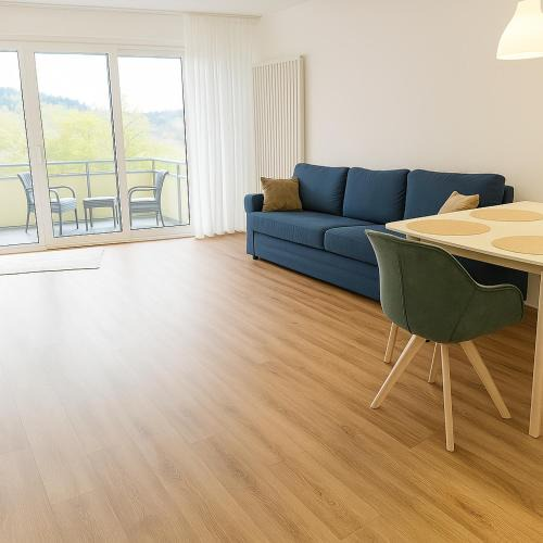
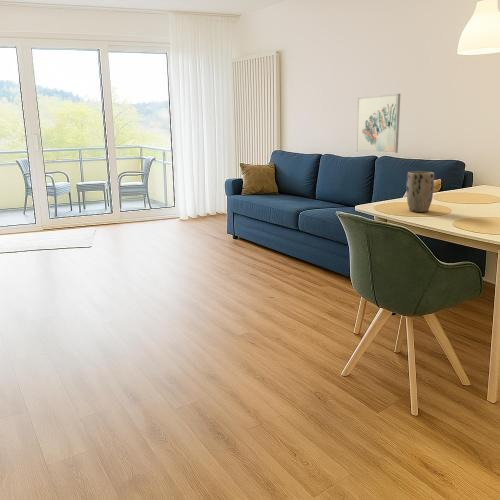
+ wall art (377, 124)
+ plant pot (419, 191)
